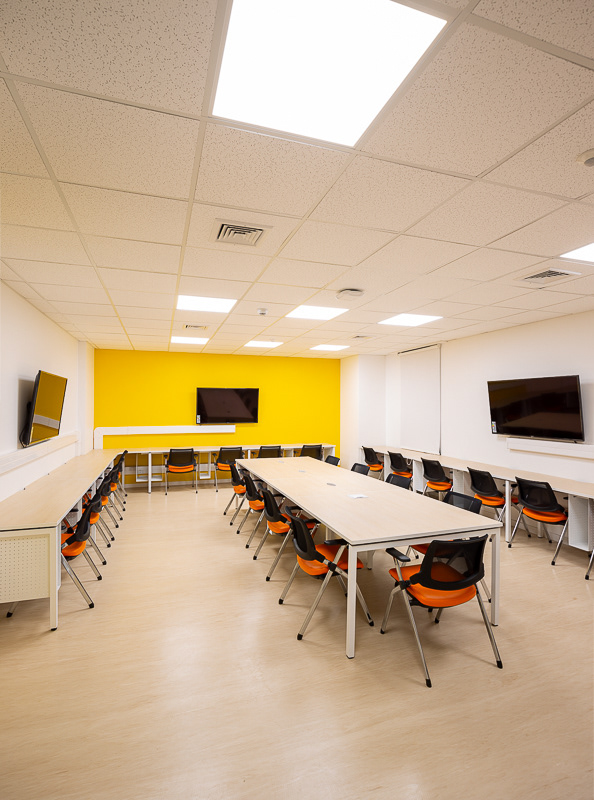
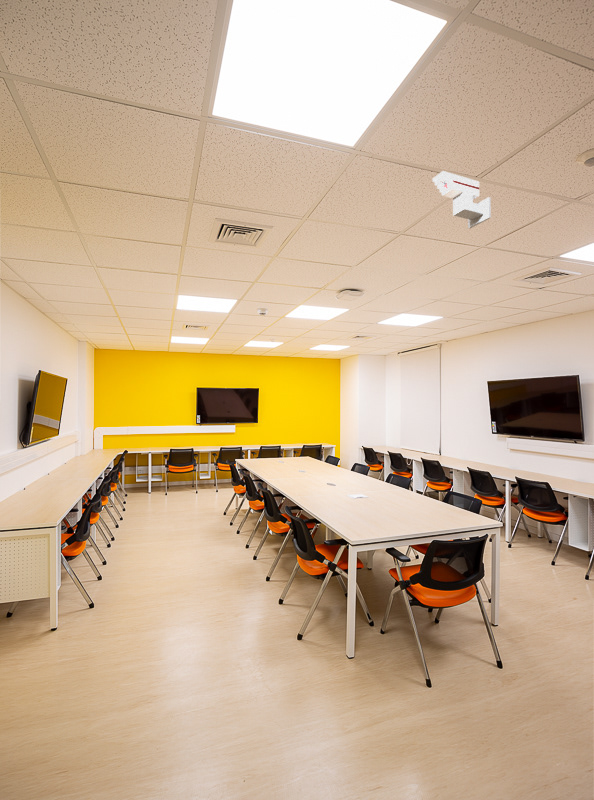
+ security camera (461, 200)
